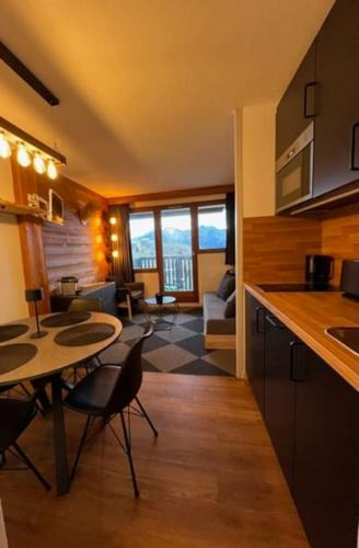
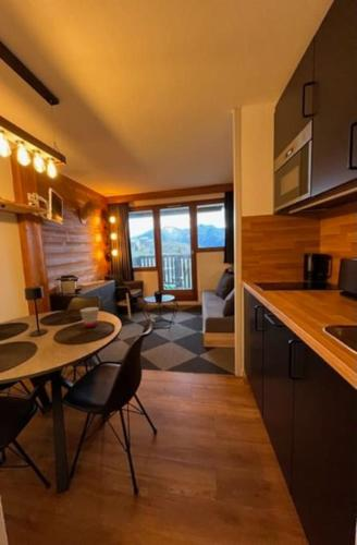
+ cup (89, 317)
